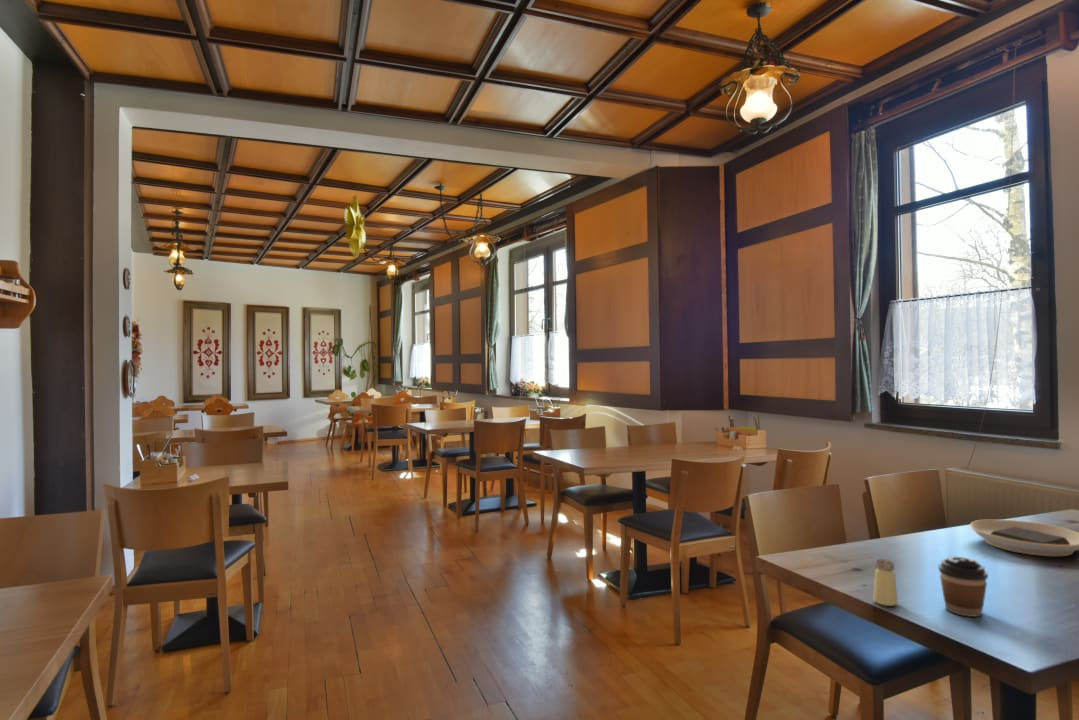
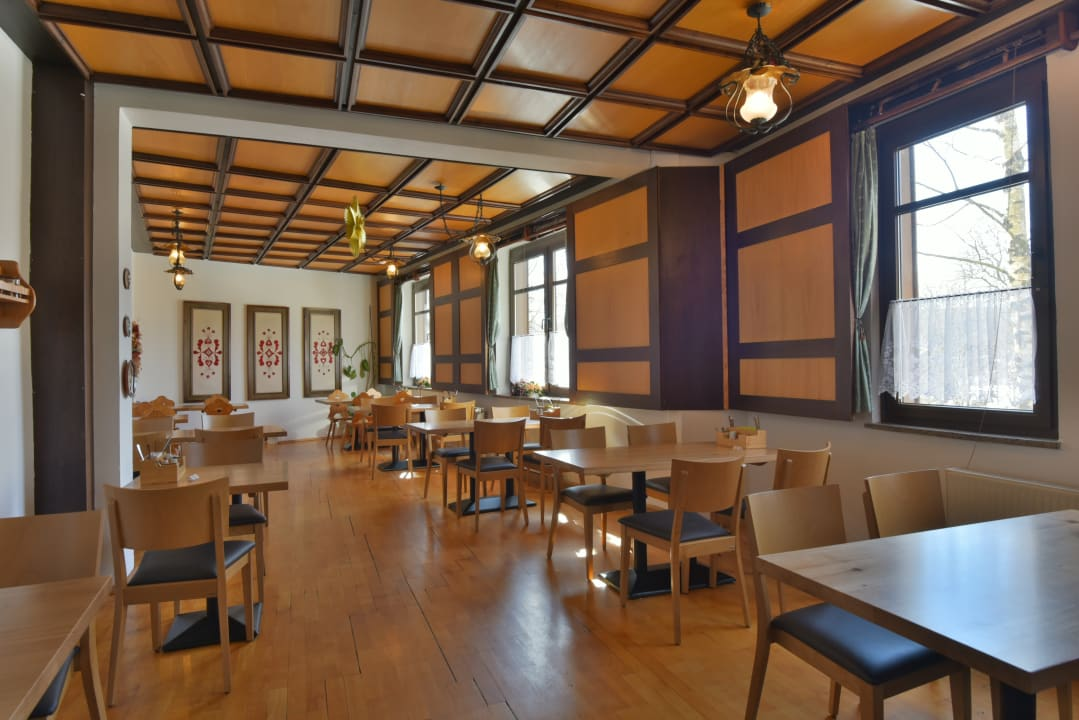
- coffee cup (963, 583)
- plate (1027, 538)
- saltshaker (885, 581)
